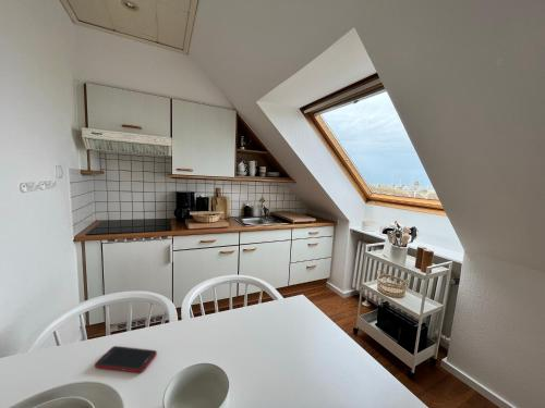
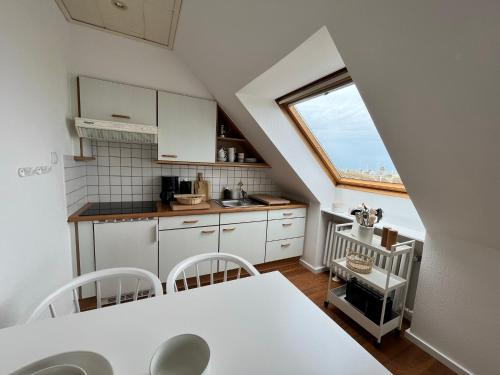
- cell phone (126, 358)
